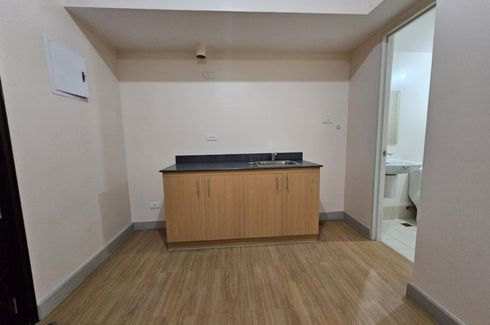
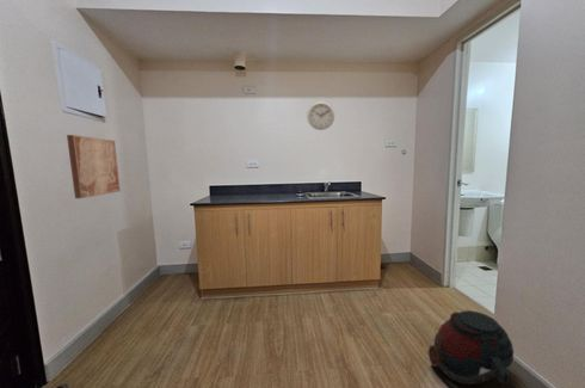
+ helmet (475, 349)
+ wall art (97, 166)
+ wall clock (320, 115)
